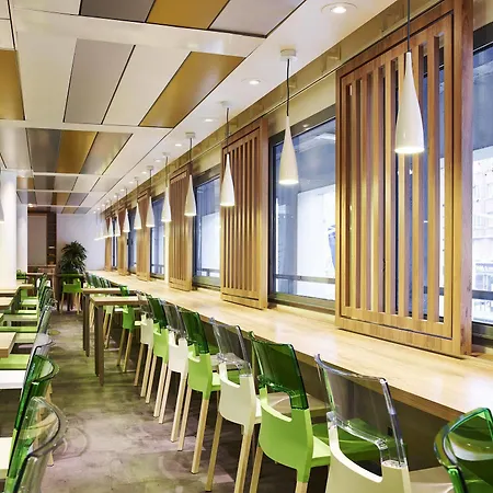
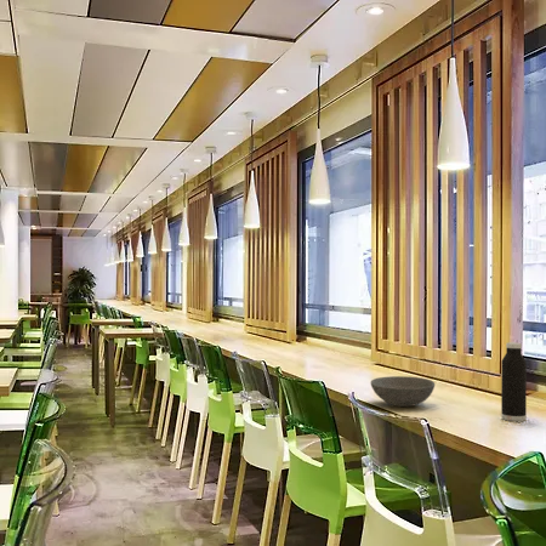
+ water bottle (513, 380)
+ bowl (402, 392)
